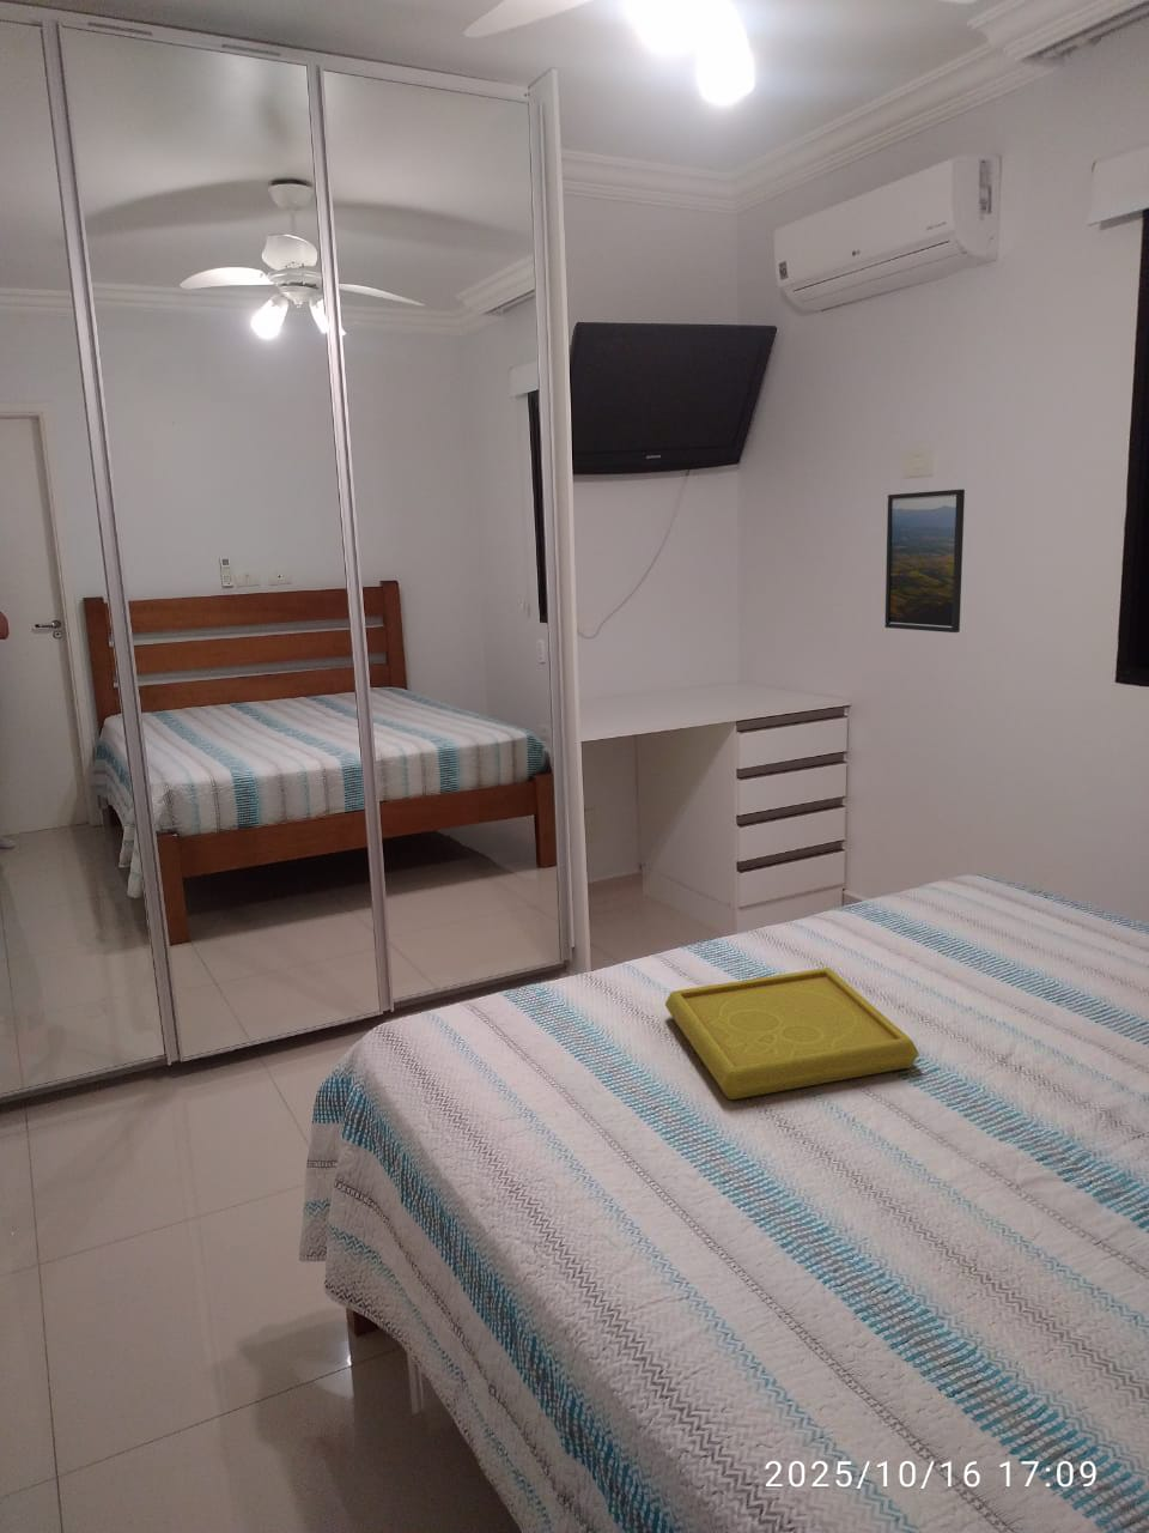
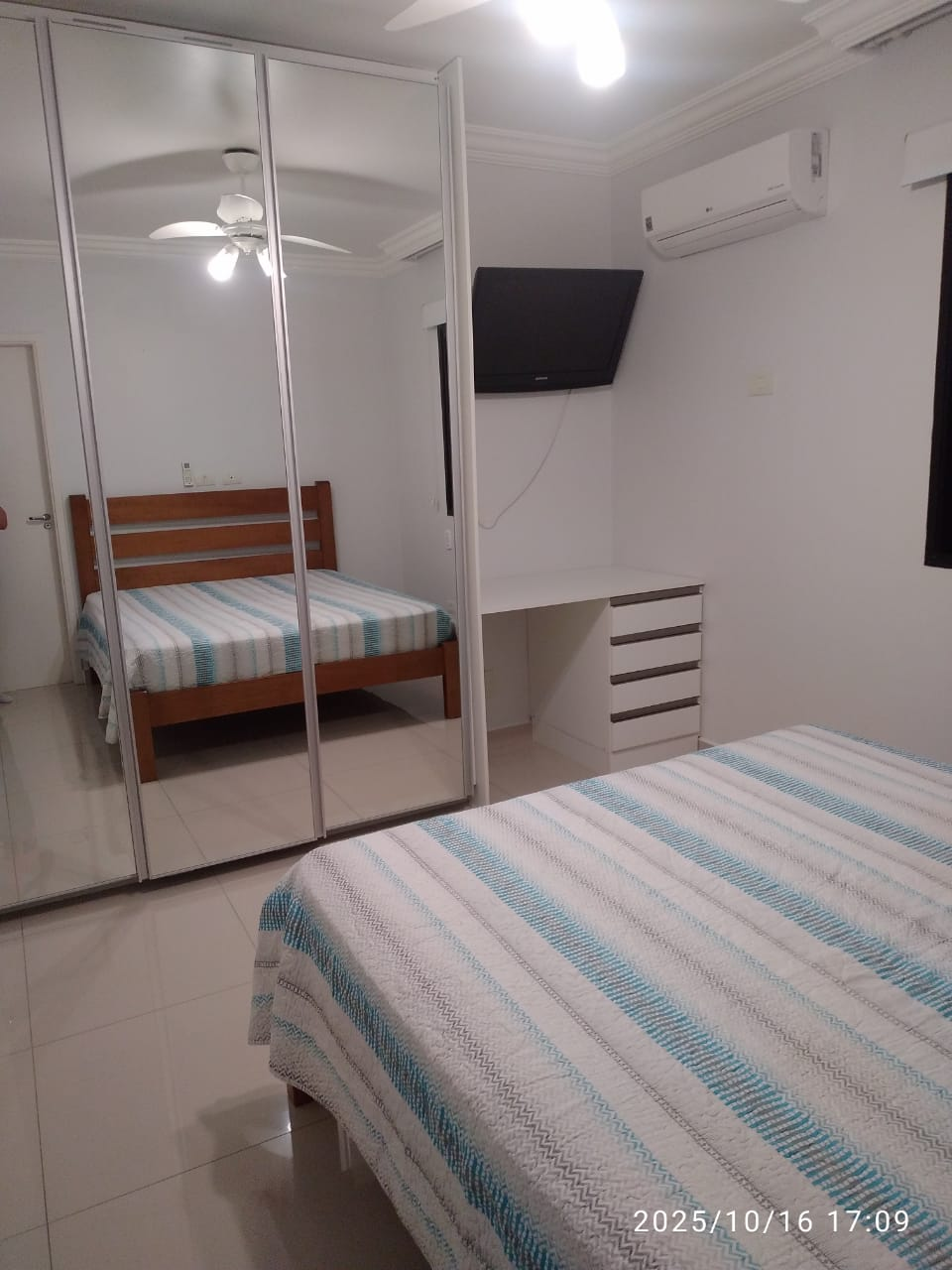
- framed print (923, 561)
- serving tray (785, 1026)
